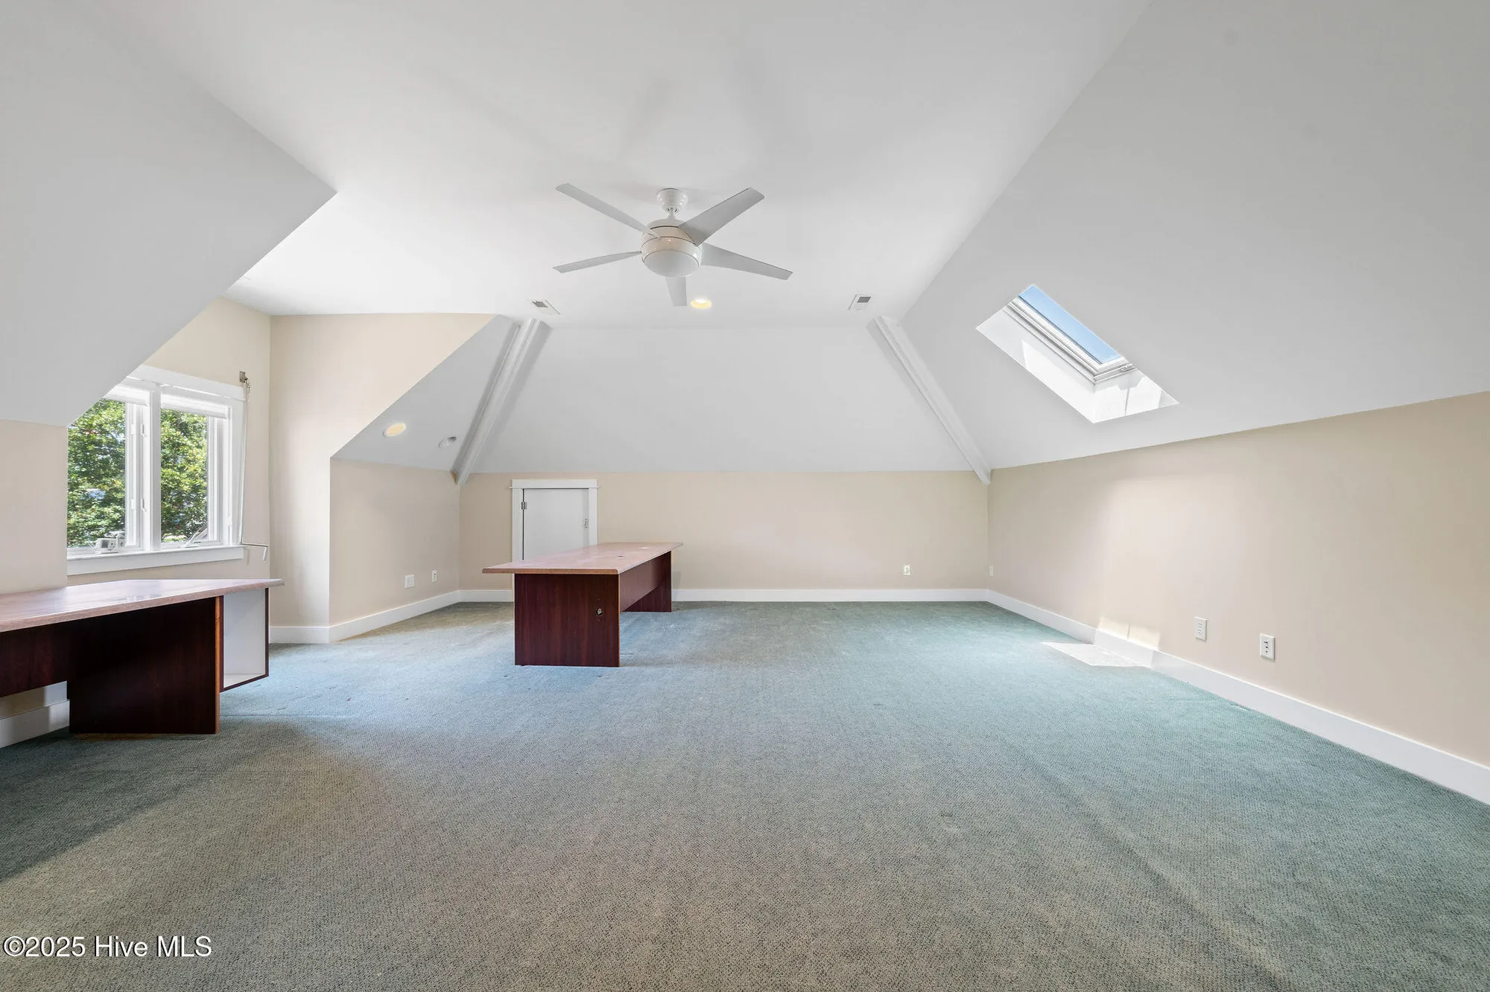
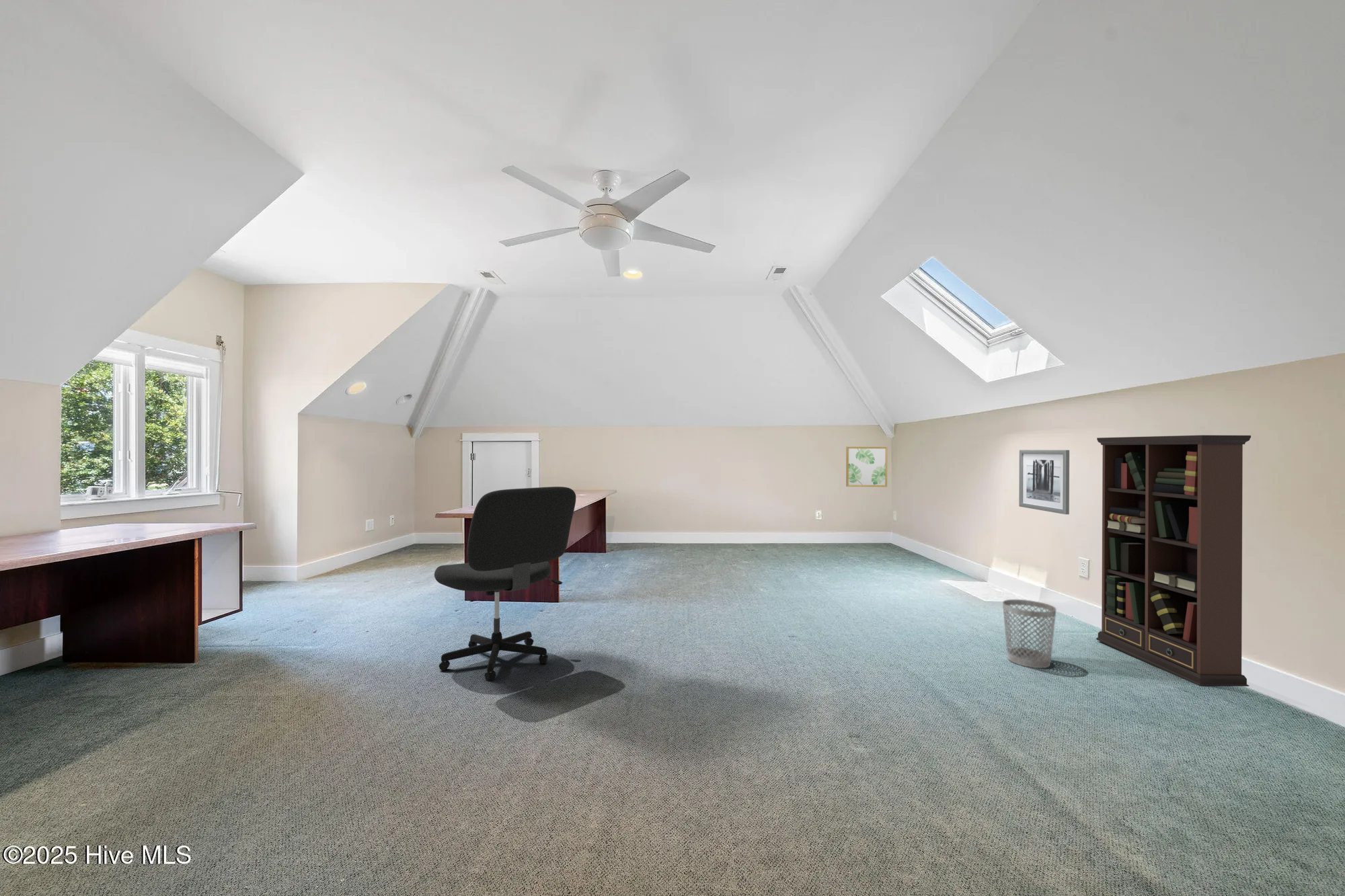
+ wall art (866, 466)
+ wastebasket (1029, 634)
+ bookcase (1163, 548)
+ office chair (504, 573)
+ wall art (1042, 480)
